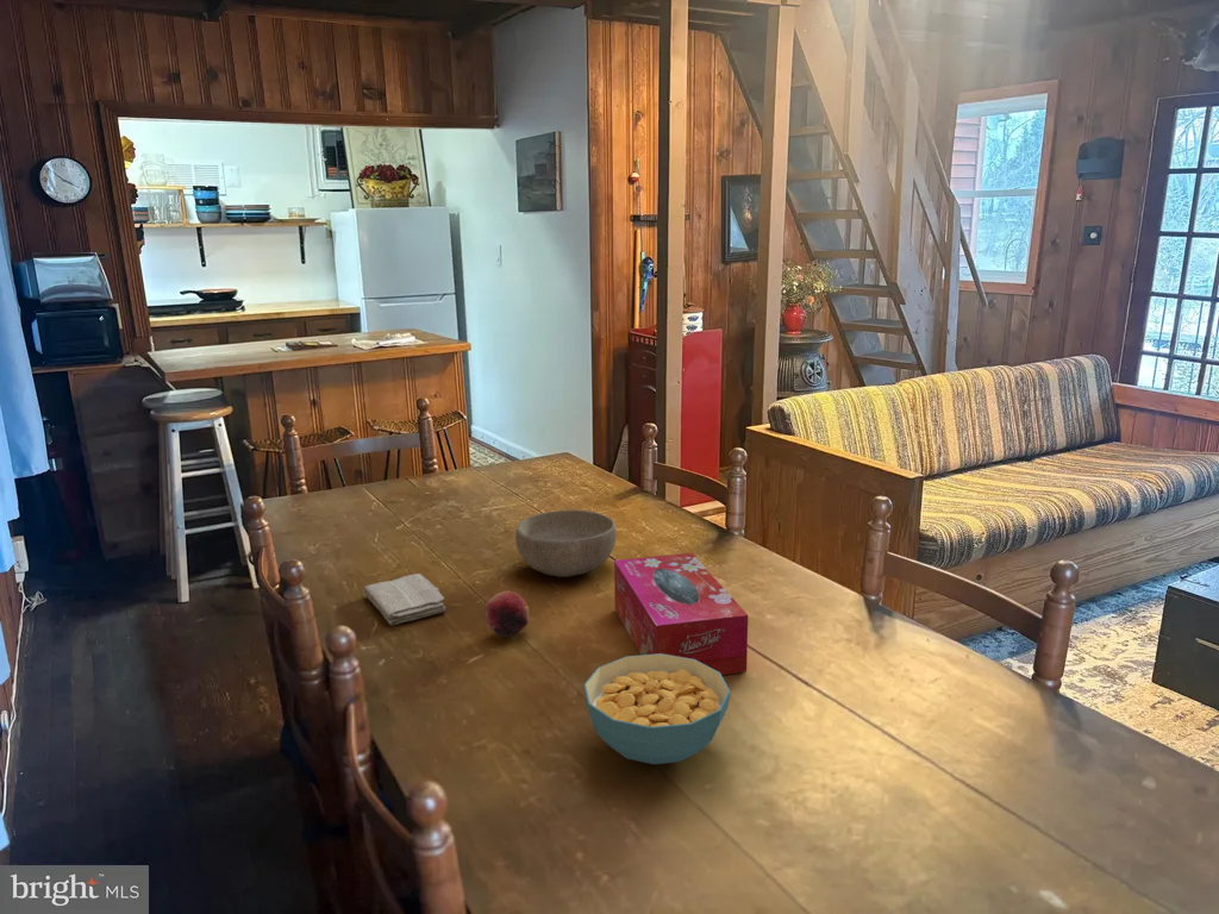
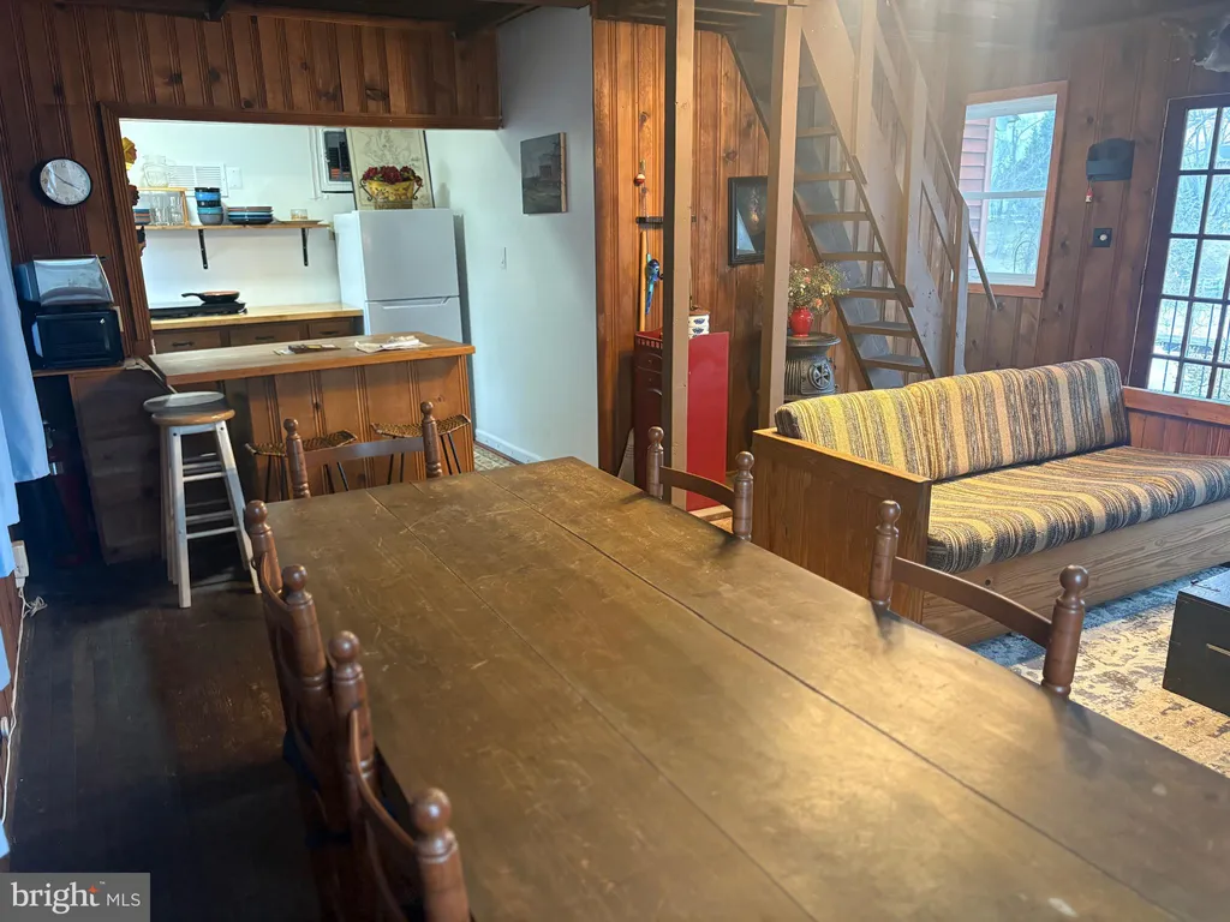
- washcloth (404, 596)
- fruit (507, 614)
- tissue box (675, 612)
- cereal bowl (656, 719)
- bowl (565, 546)
